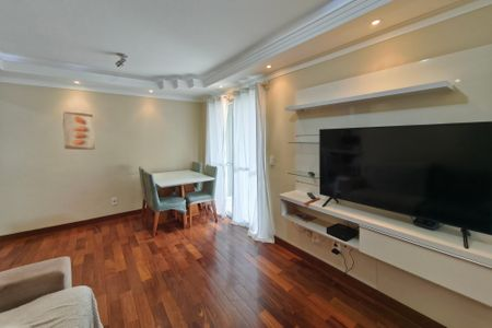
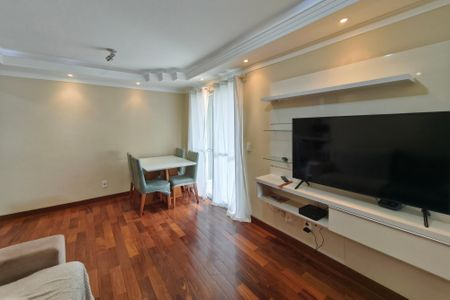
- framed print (79, 131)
